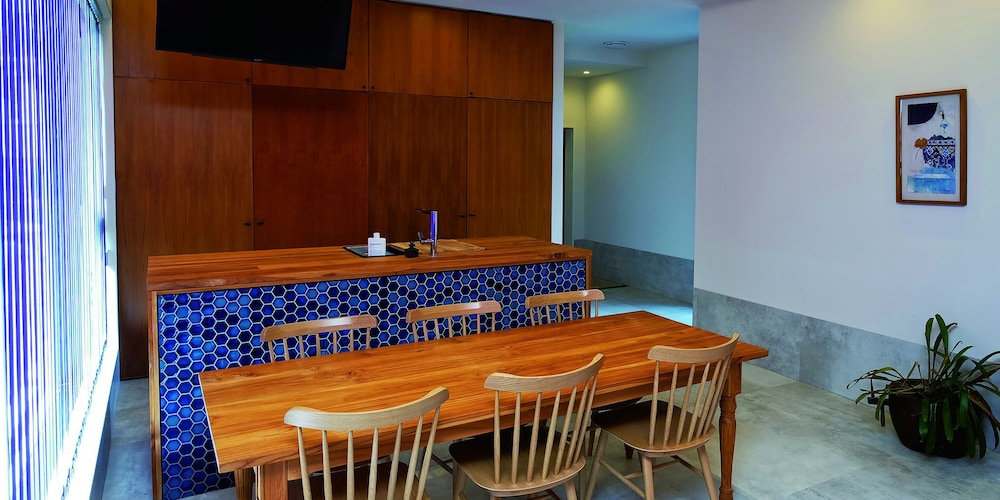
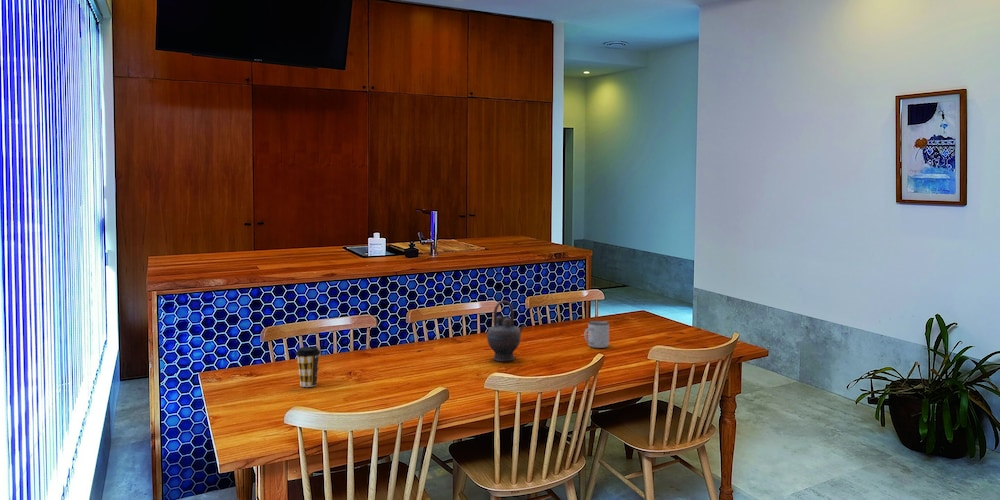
+ coffee cup (308, 366)
+ teapot (507, 330)
+ mug (595, 334)
